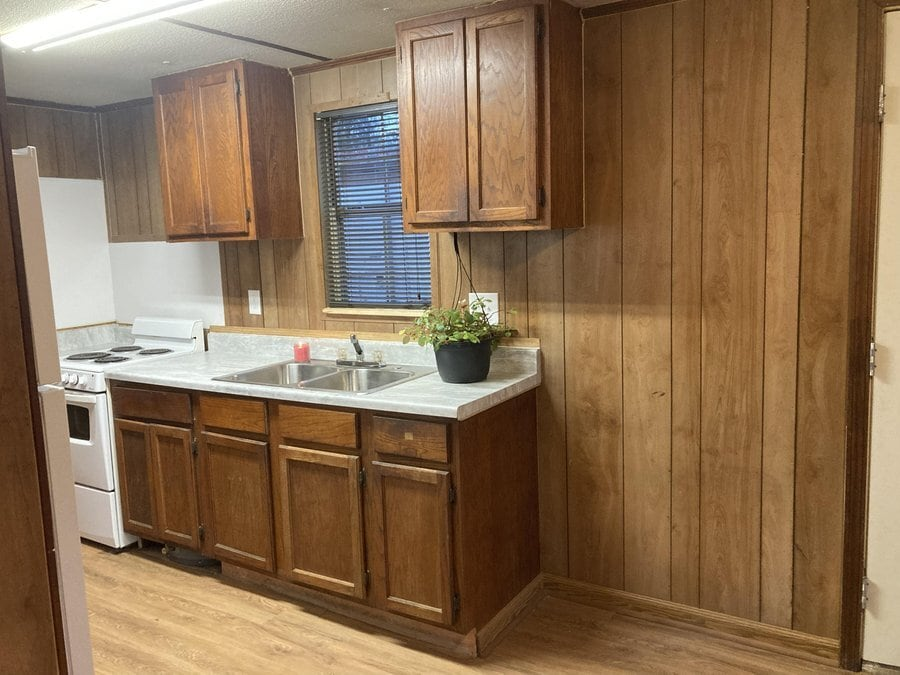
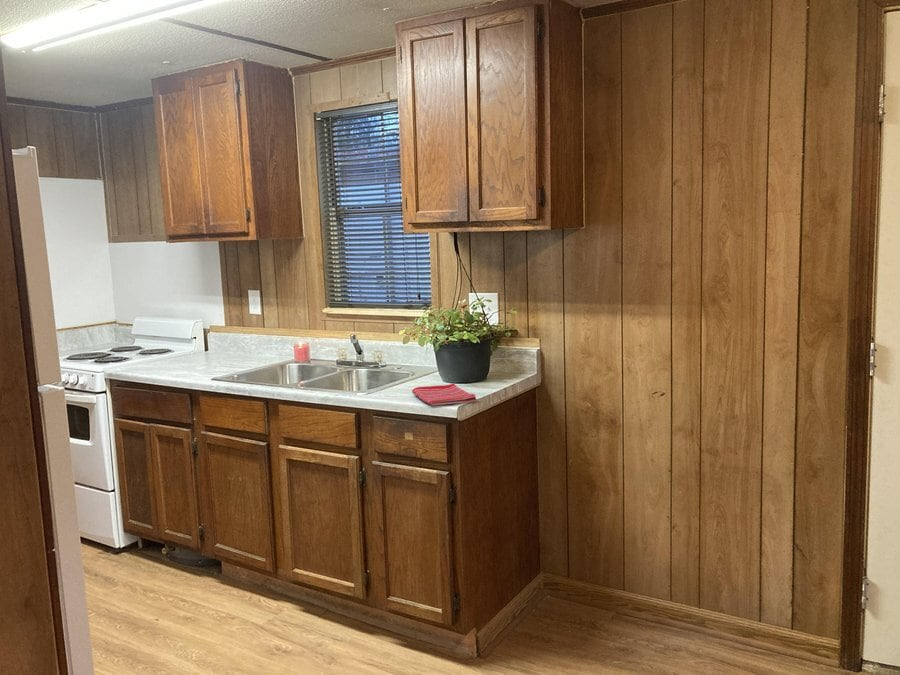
+ dish towel (443, 394)
